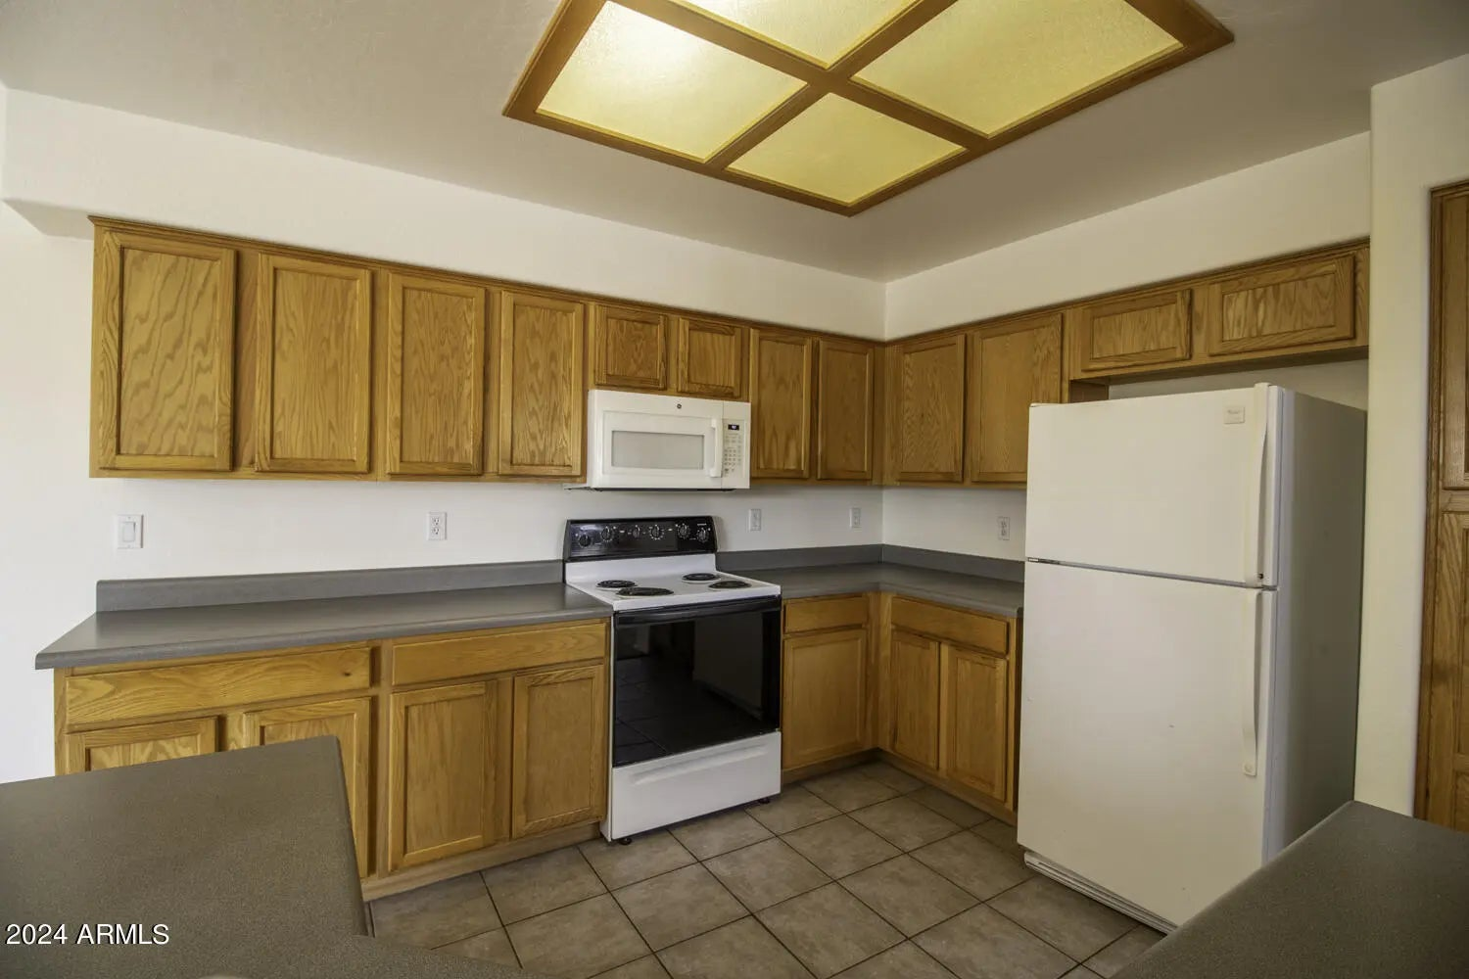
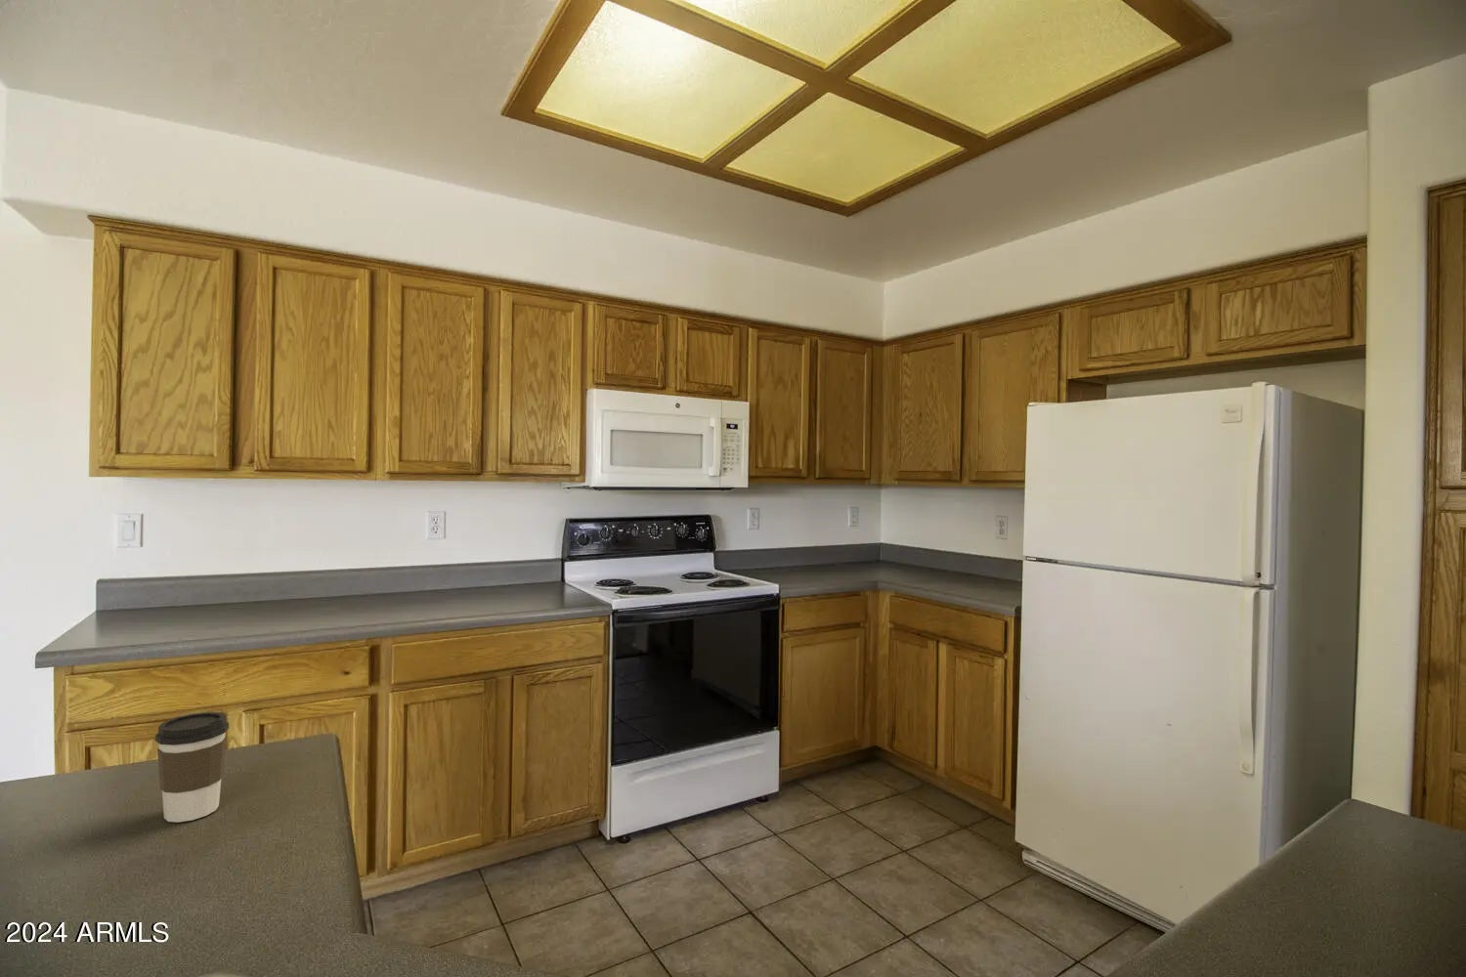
+ coffee cup (193, 765)
